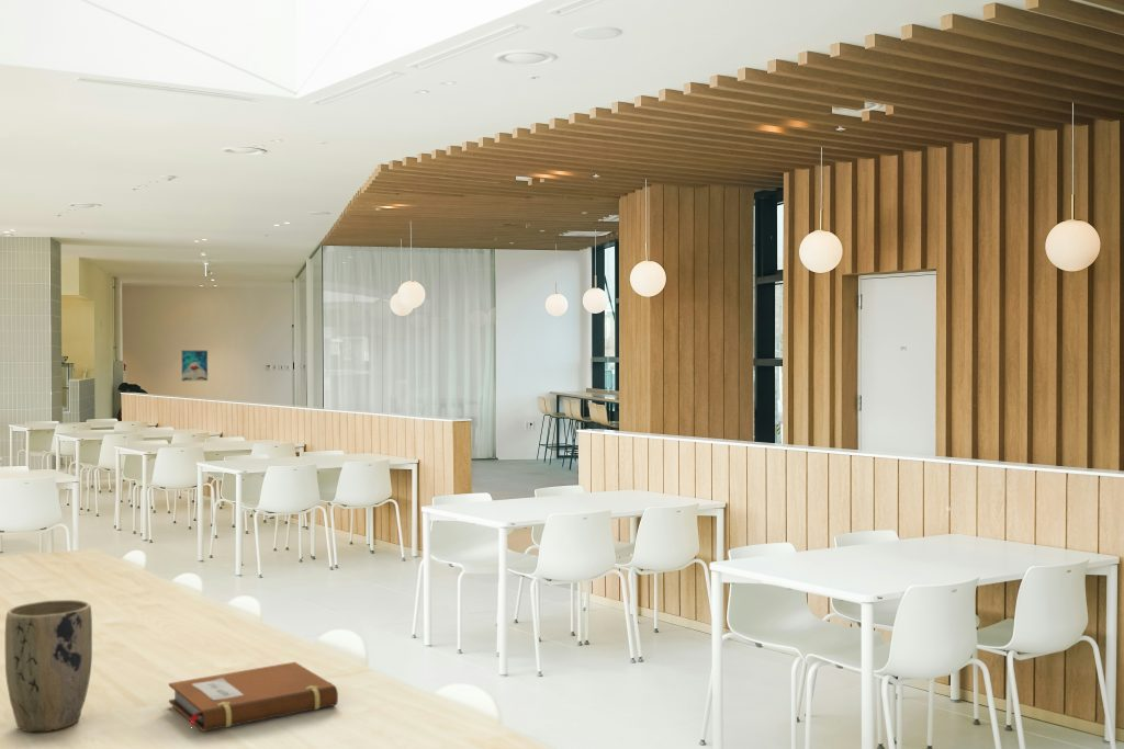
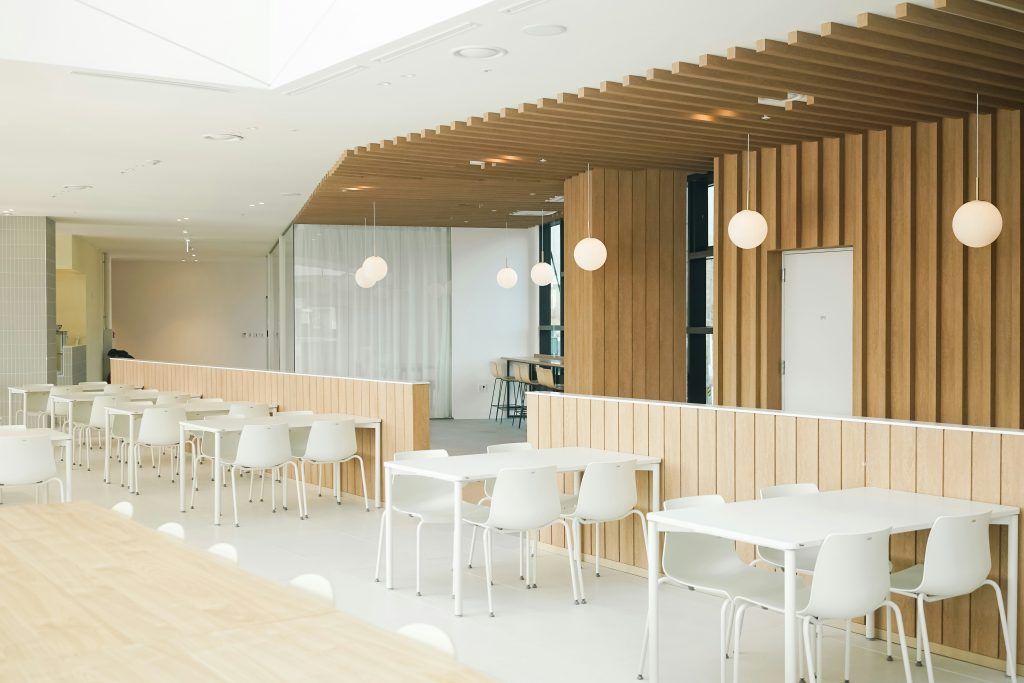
- wall art (194, 365)
- notebook (249, 695)
- plant pot (49, 665)
